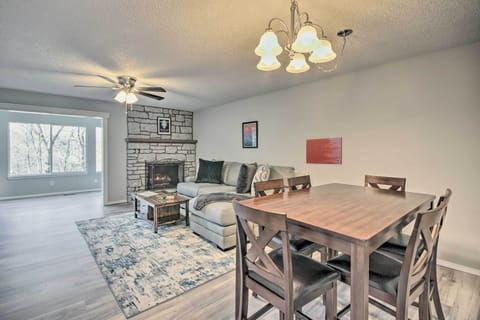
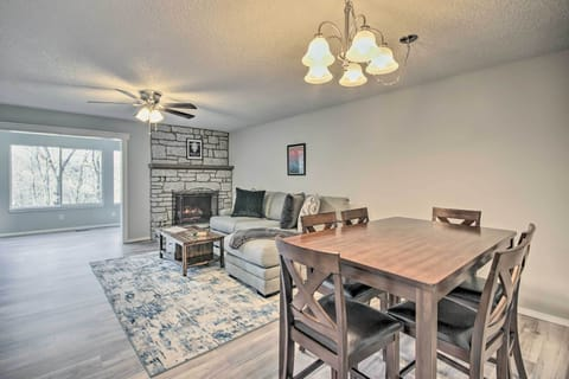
- wall art (323, 151)
